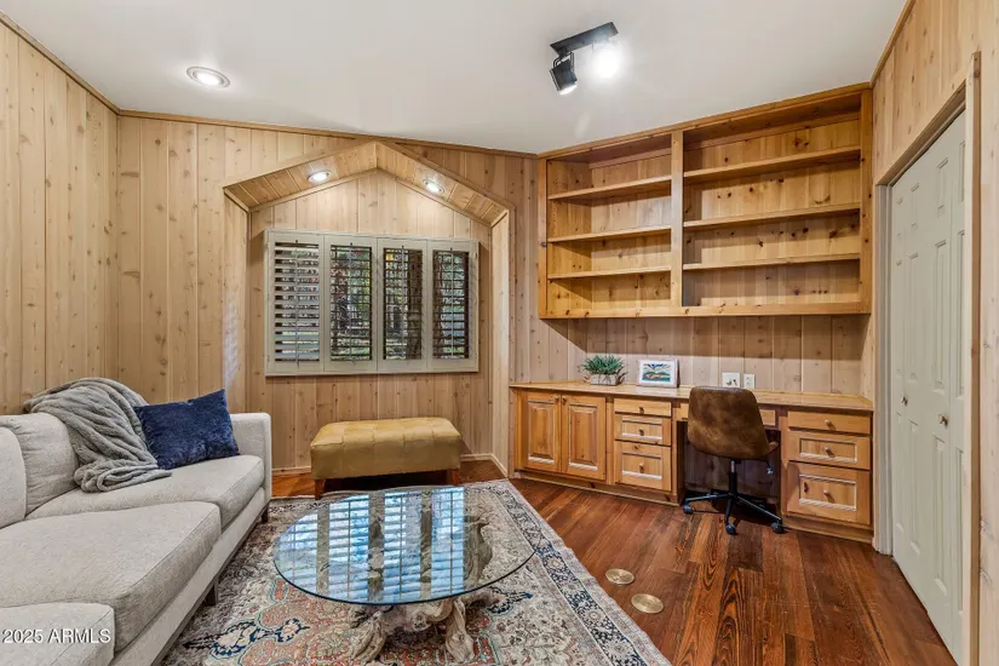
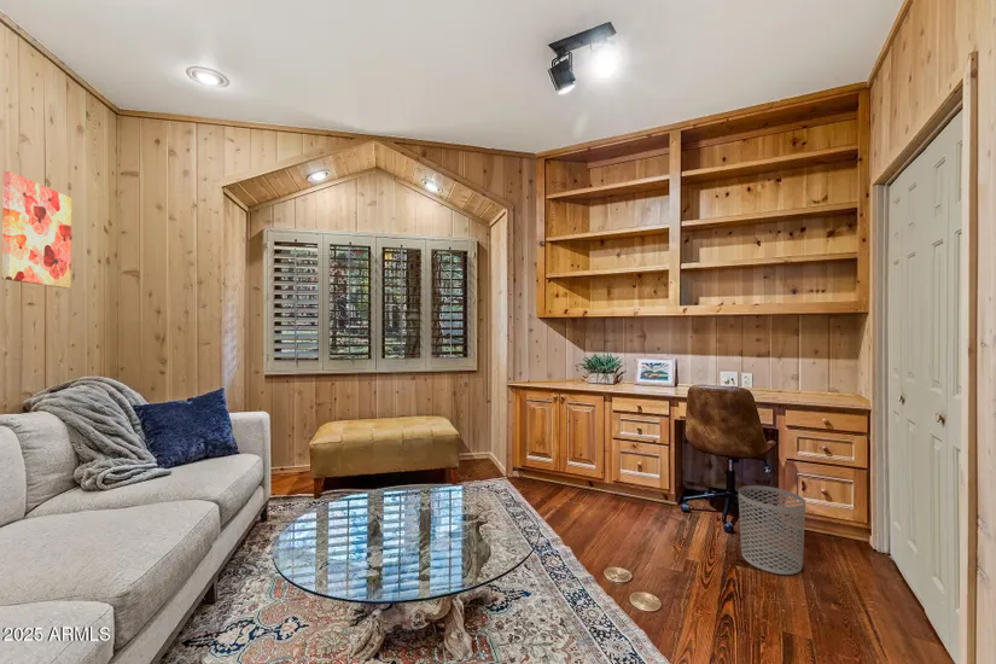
+ wall art (40, 234)
+ waste bin (770, 528)
